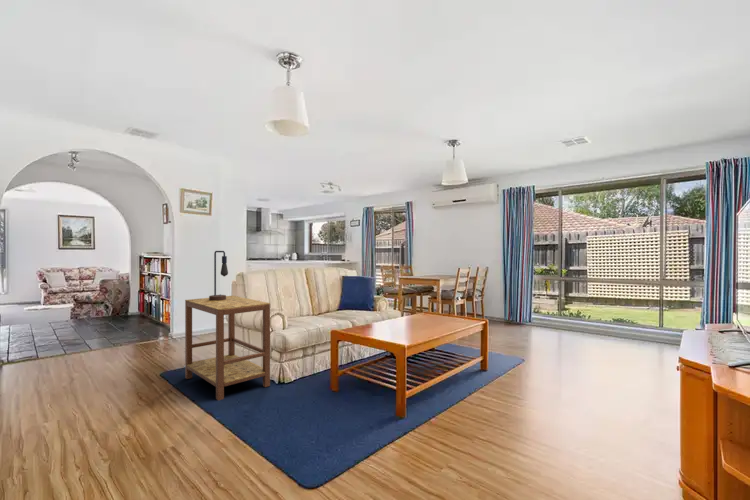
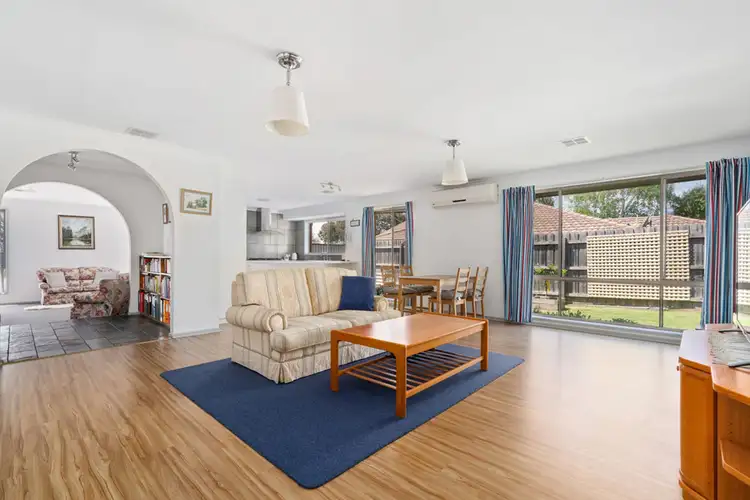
- table lamp (221, 274)
- side table (226, 341)
